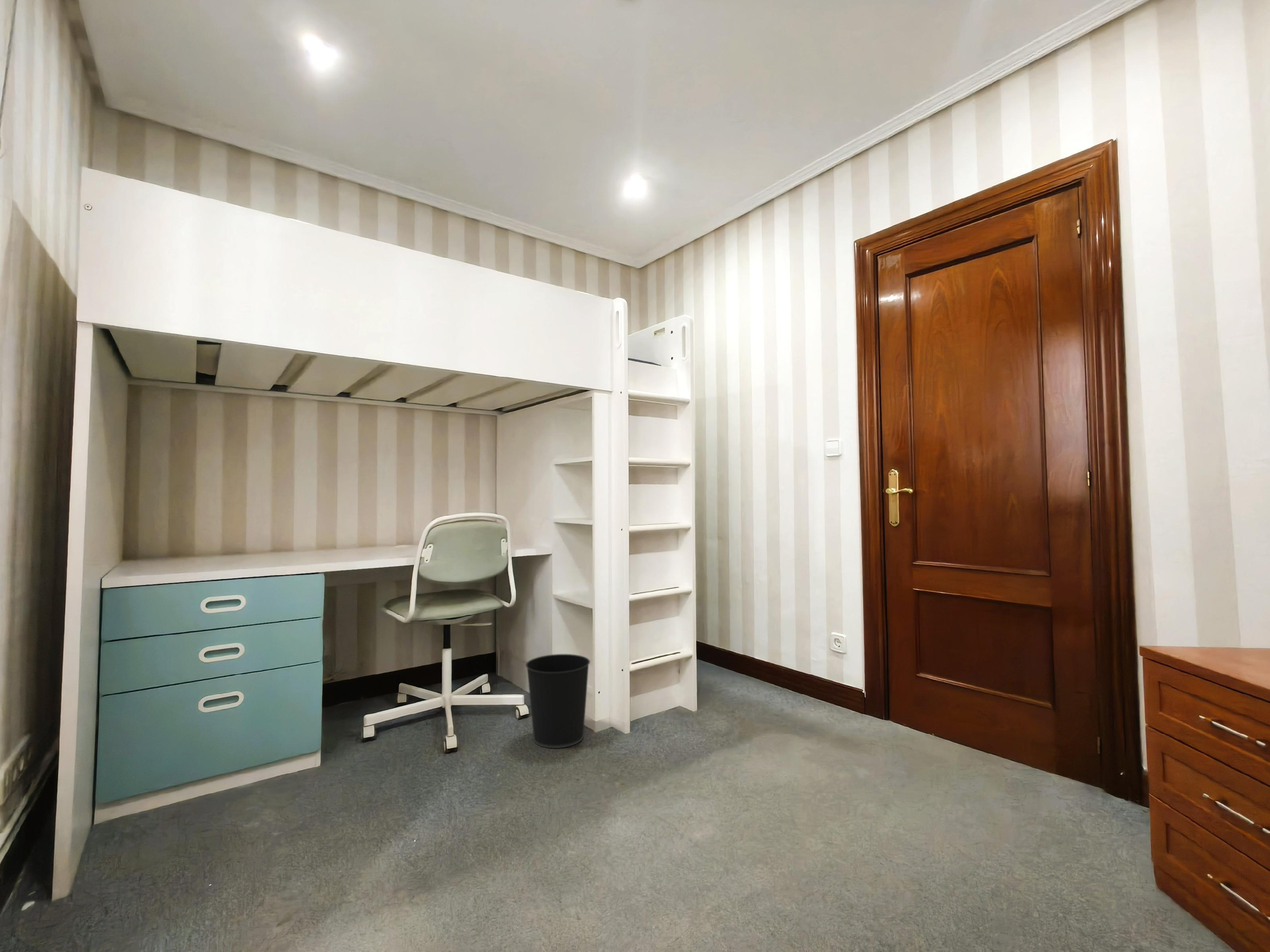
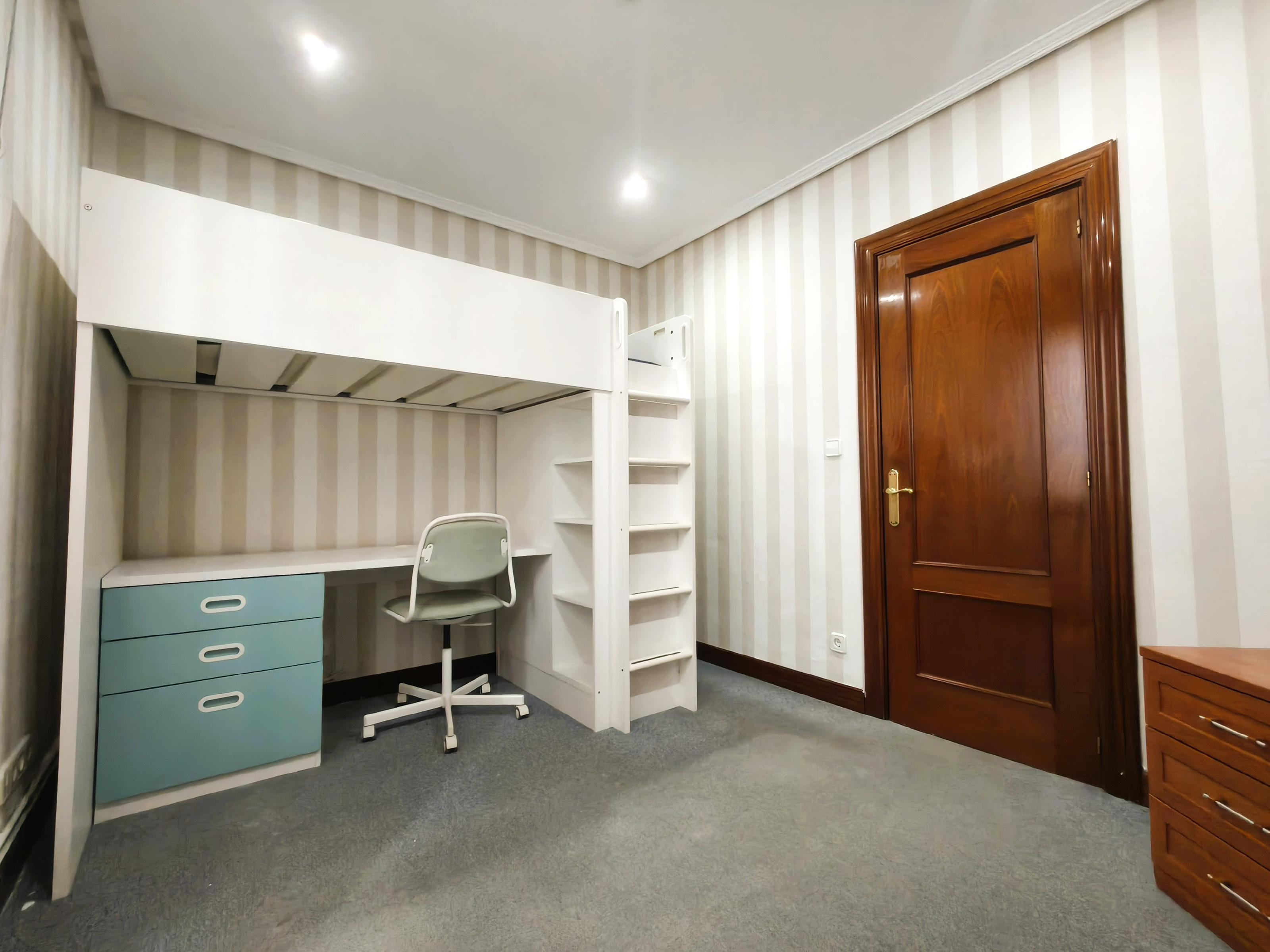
- wastebasket (558, 700)
